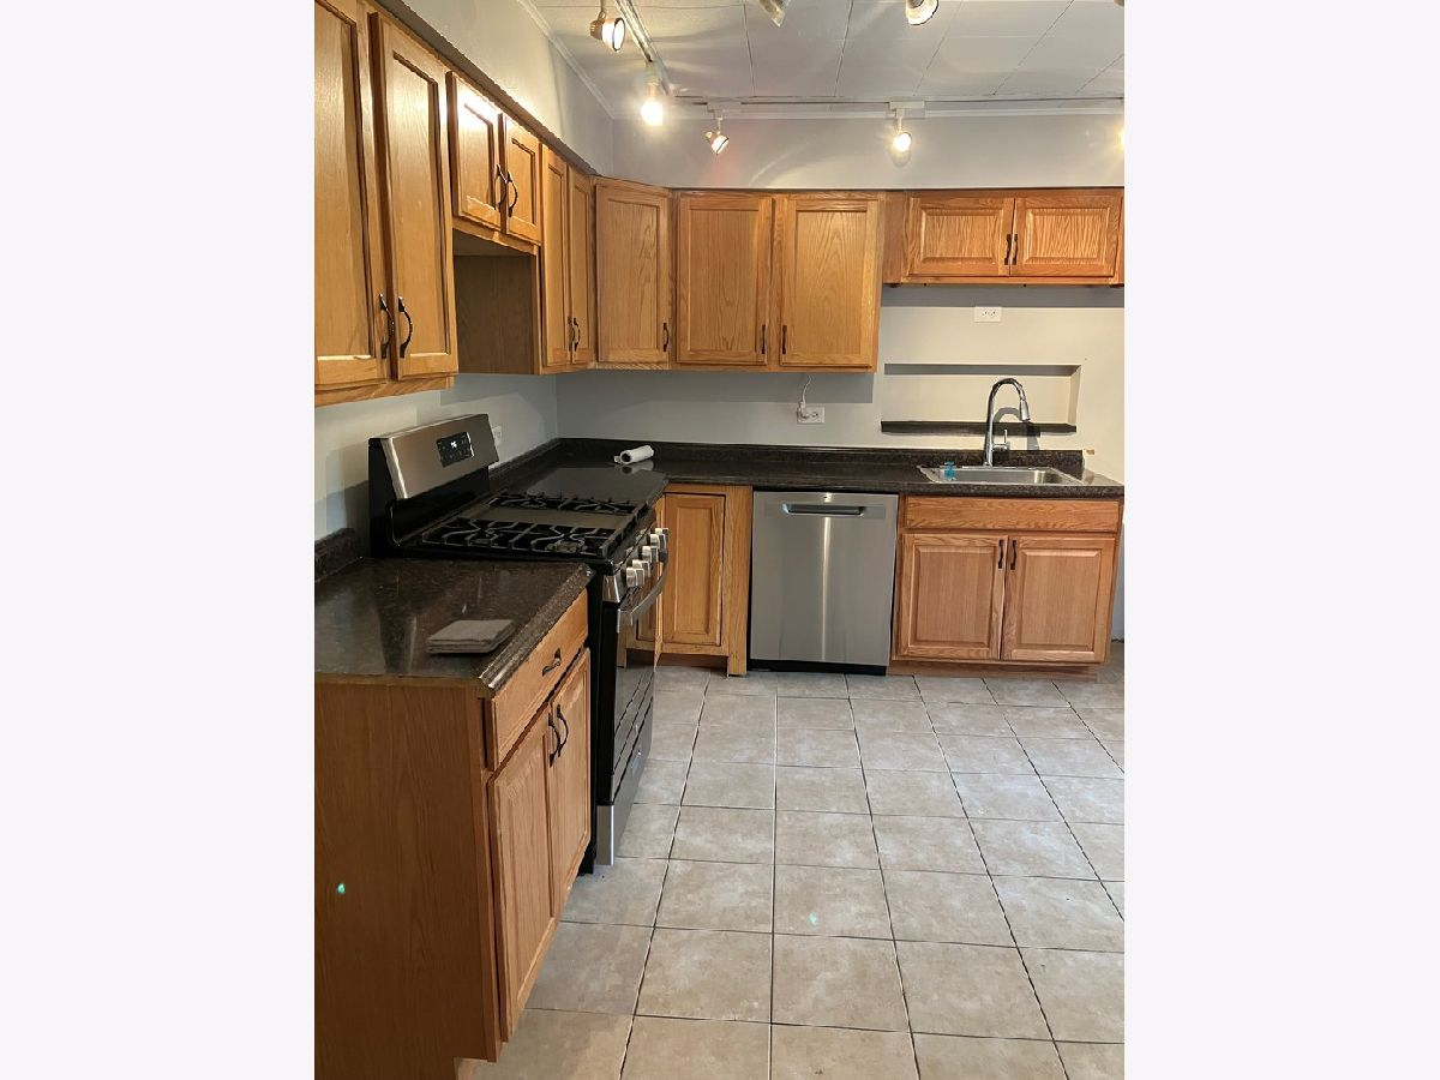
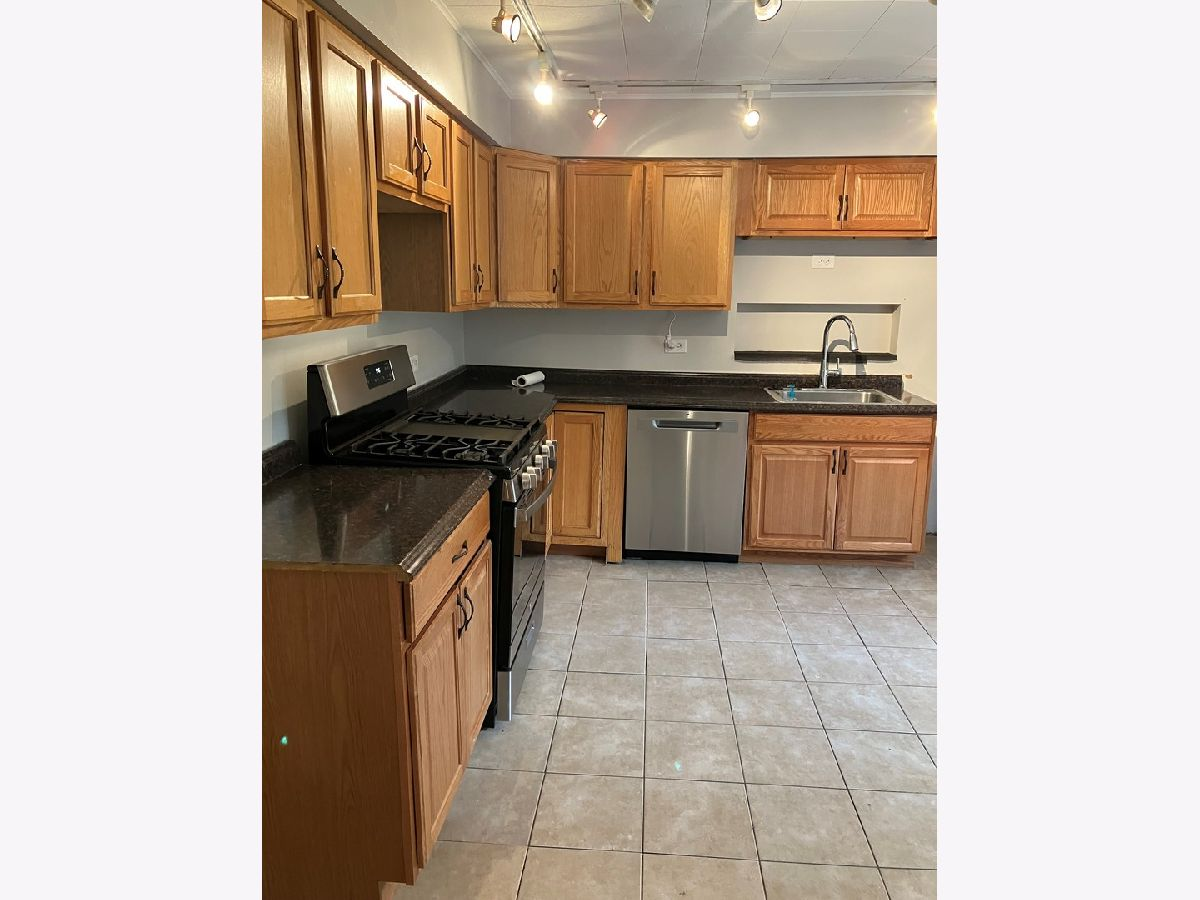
- washcloth (472, 634)
